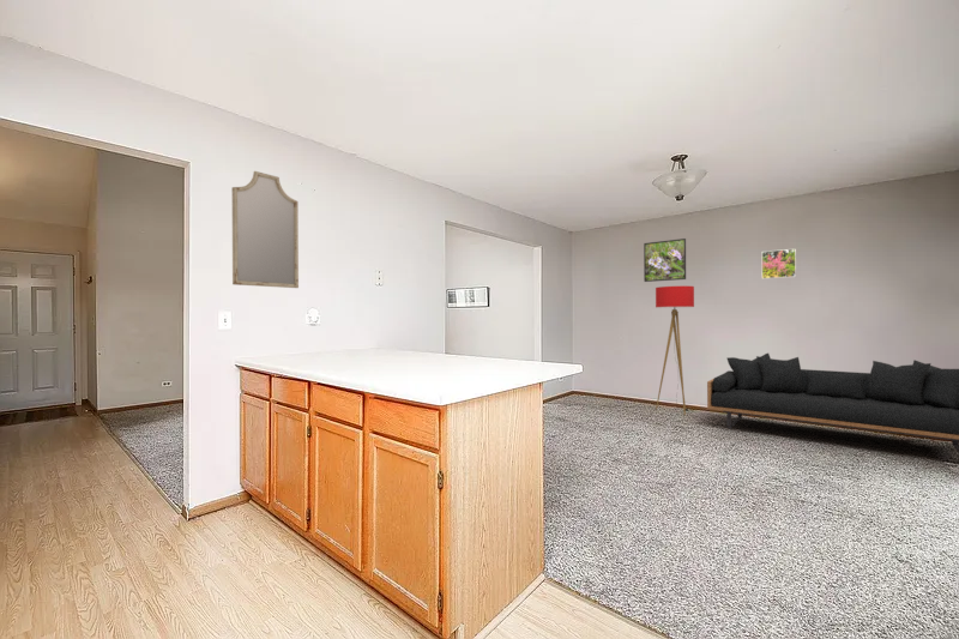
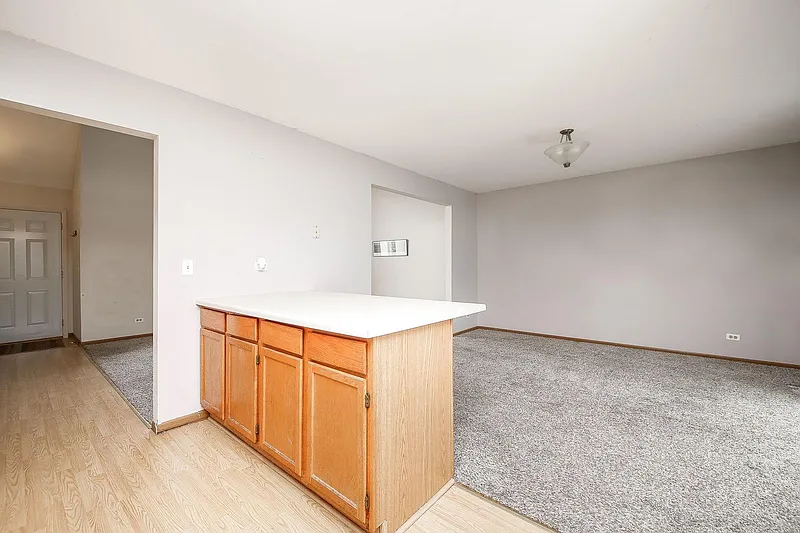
- home mirror (267, 230)
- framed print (664, 260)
- floor lamp (674, 348)
- sofa (834, 397)
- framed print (778, 264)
